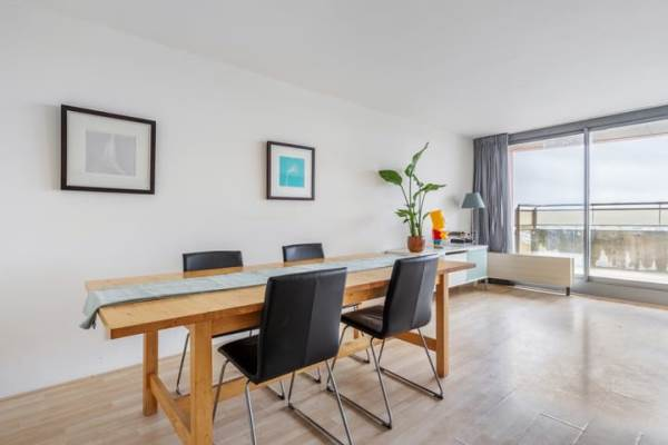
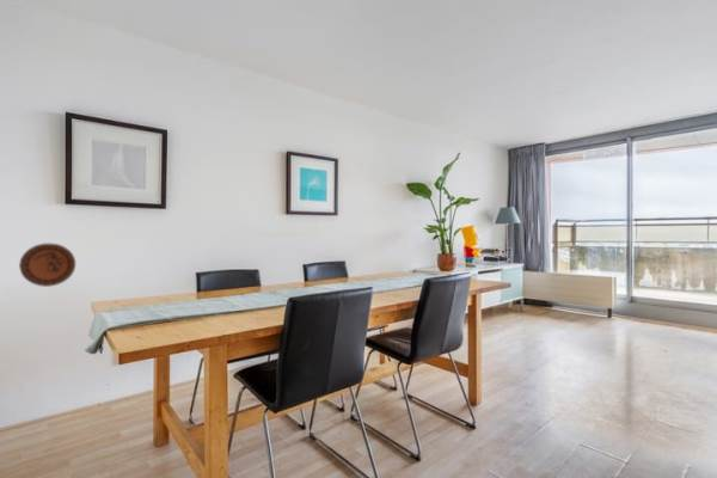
+ decorative plate (48, 264)
